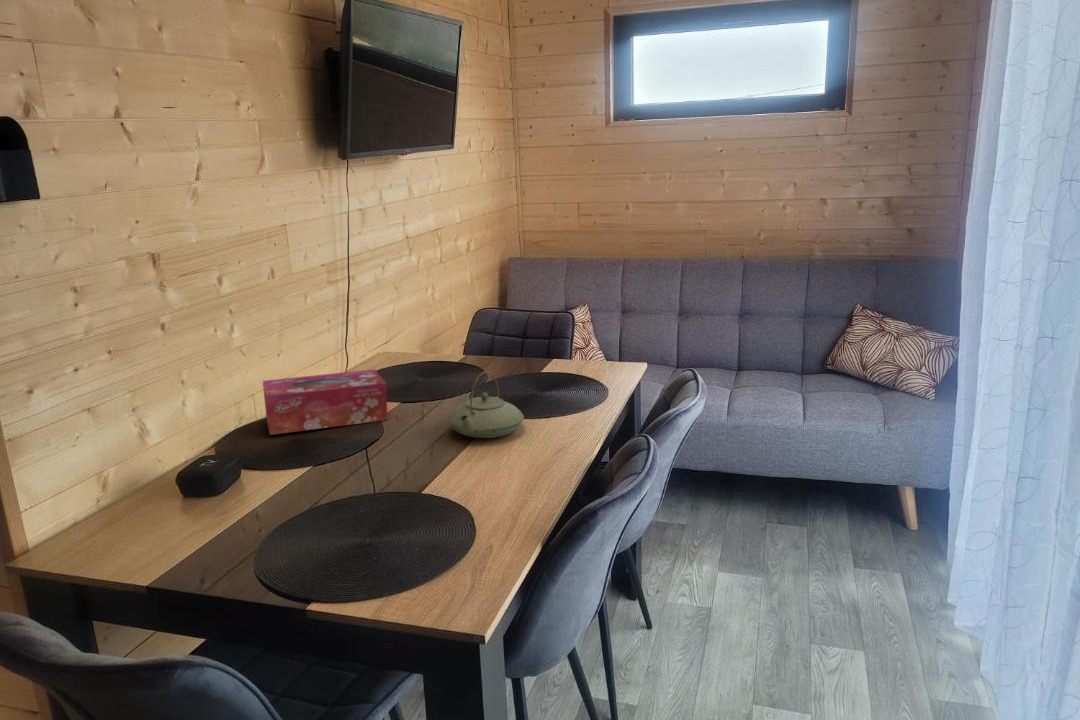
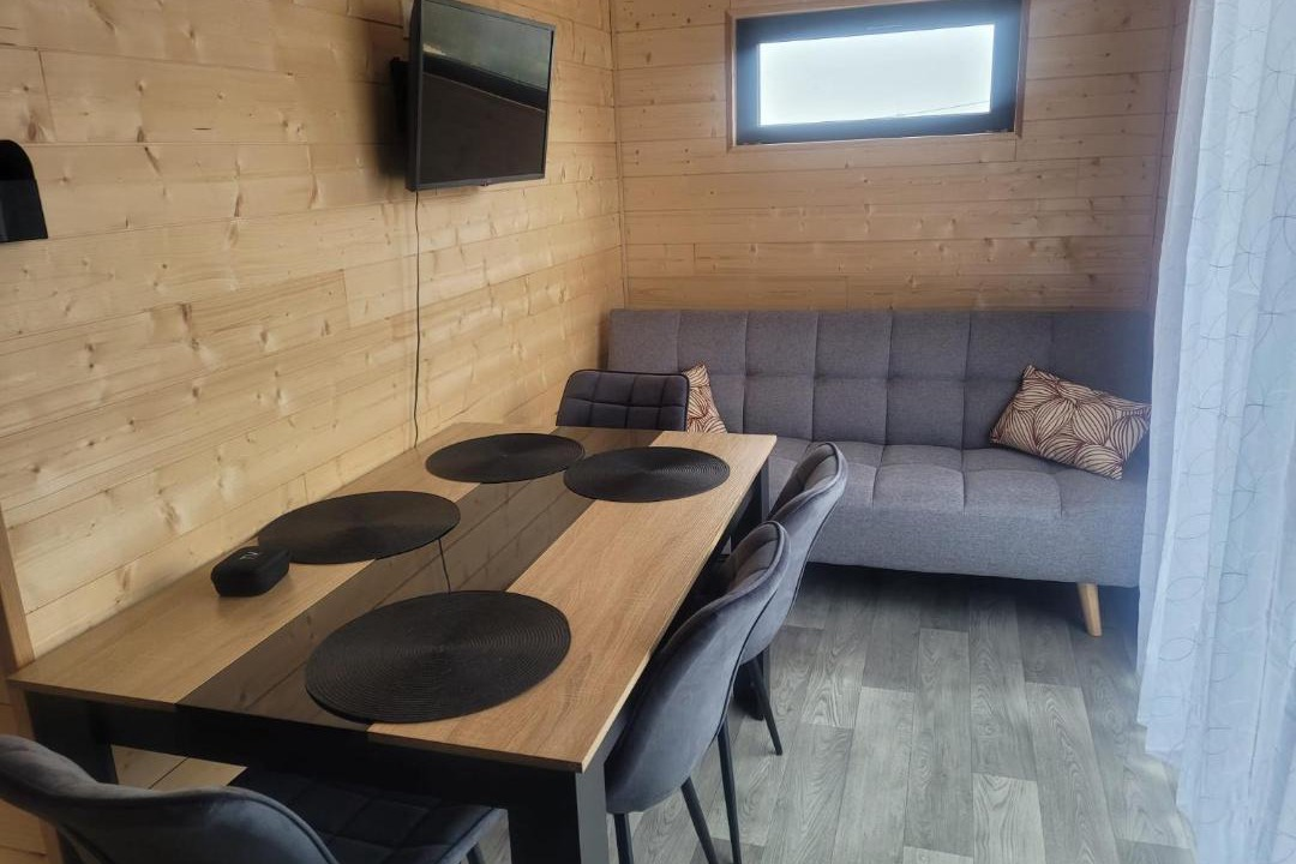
- tissue box (325, 400)
- teapot (482, 403)
